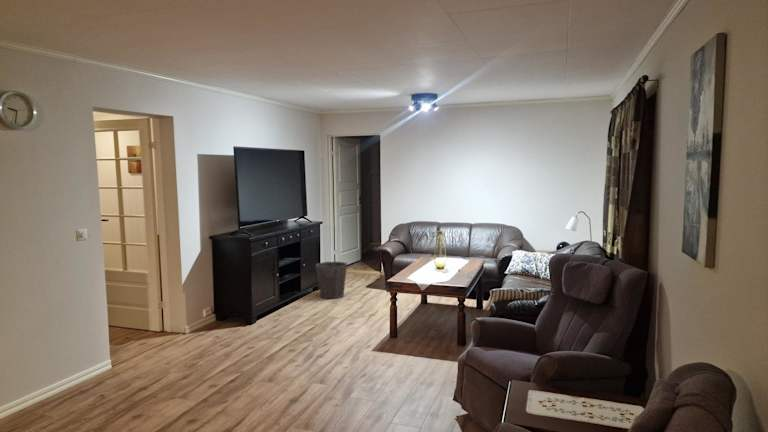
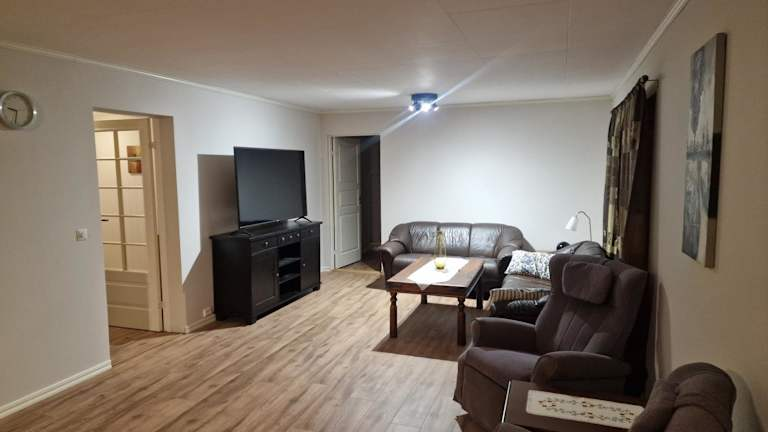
- waste bin (331, 280)
